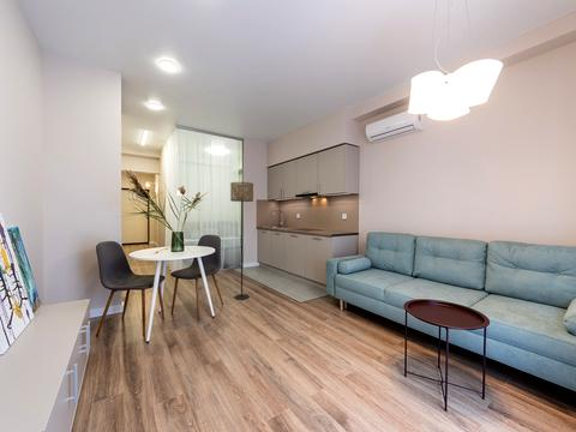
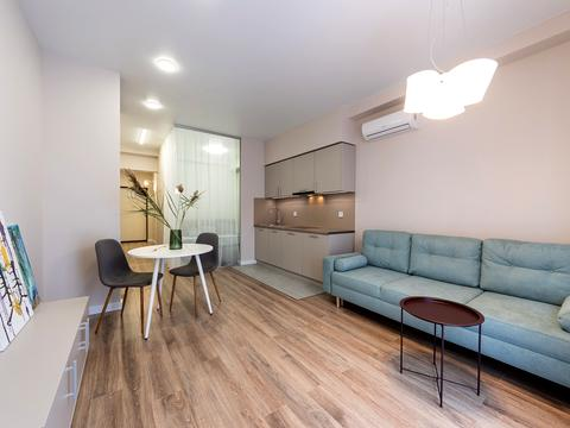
- floor lamp (241, 240)
